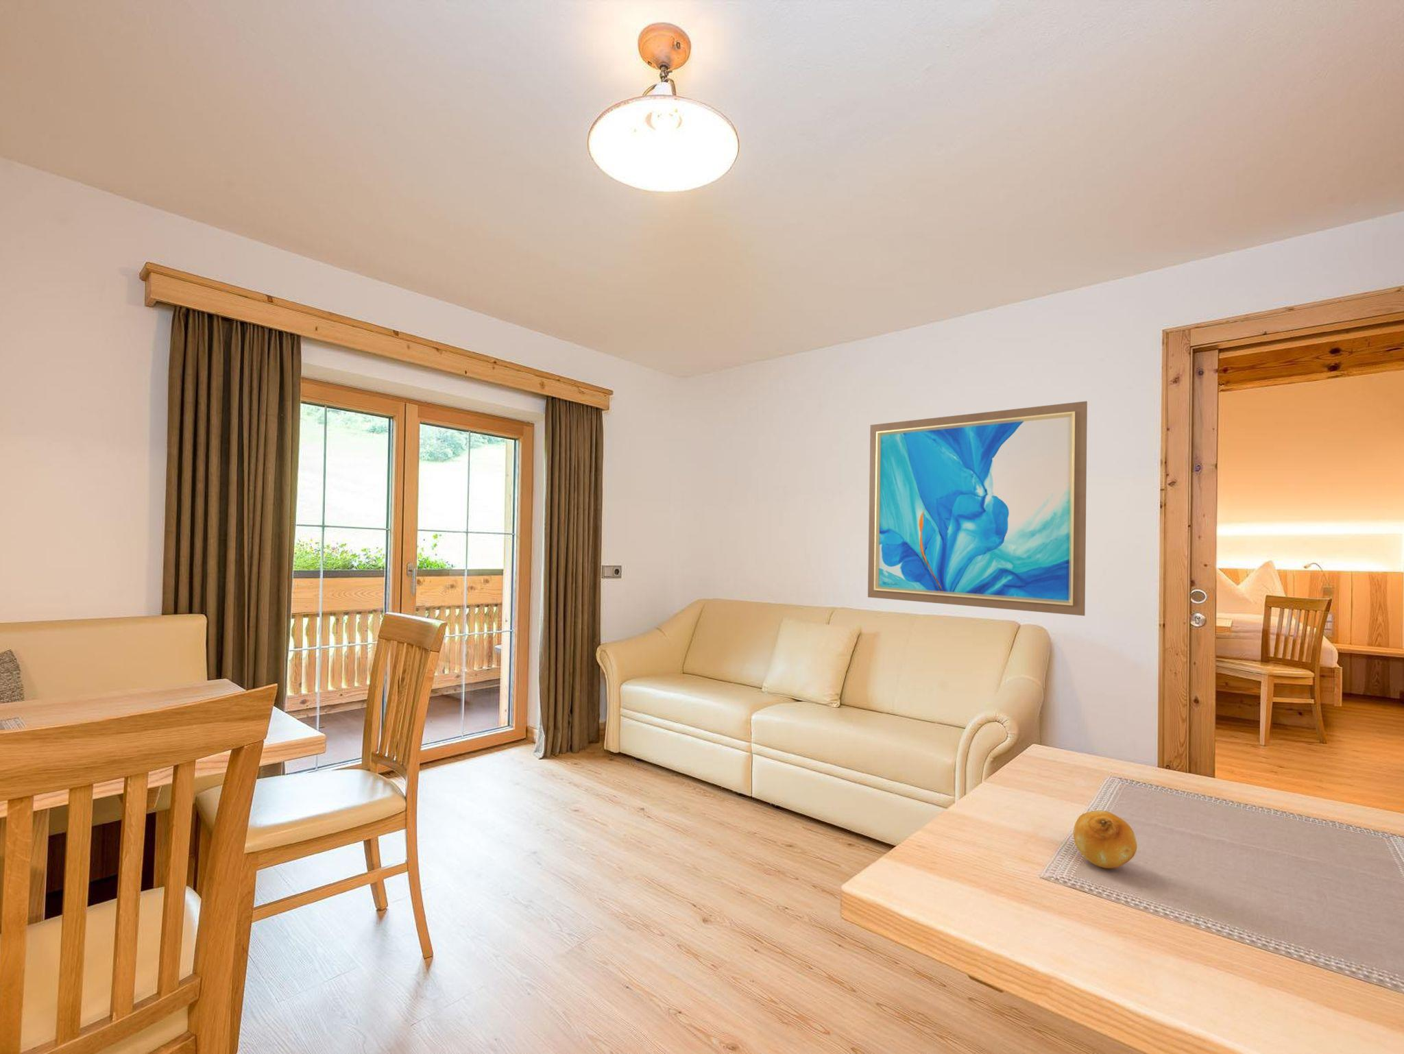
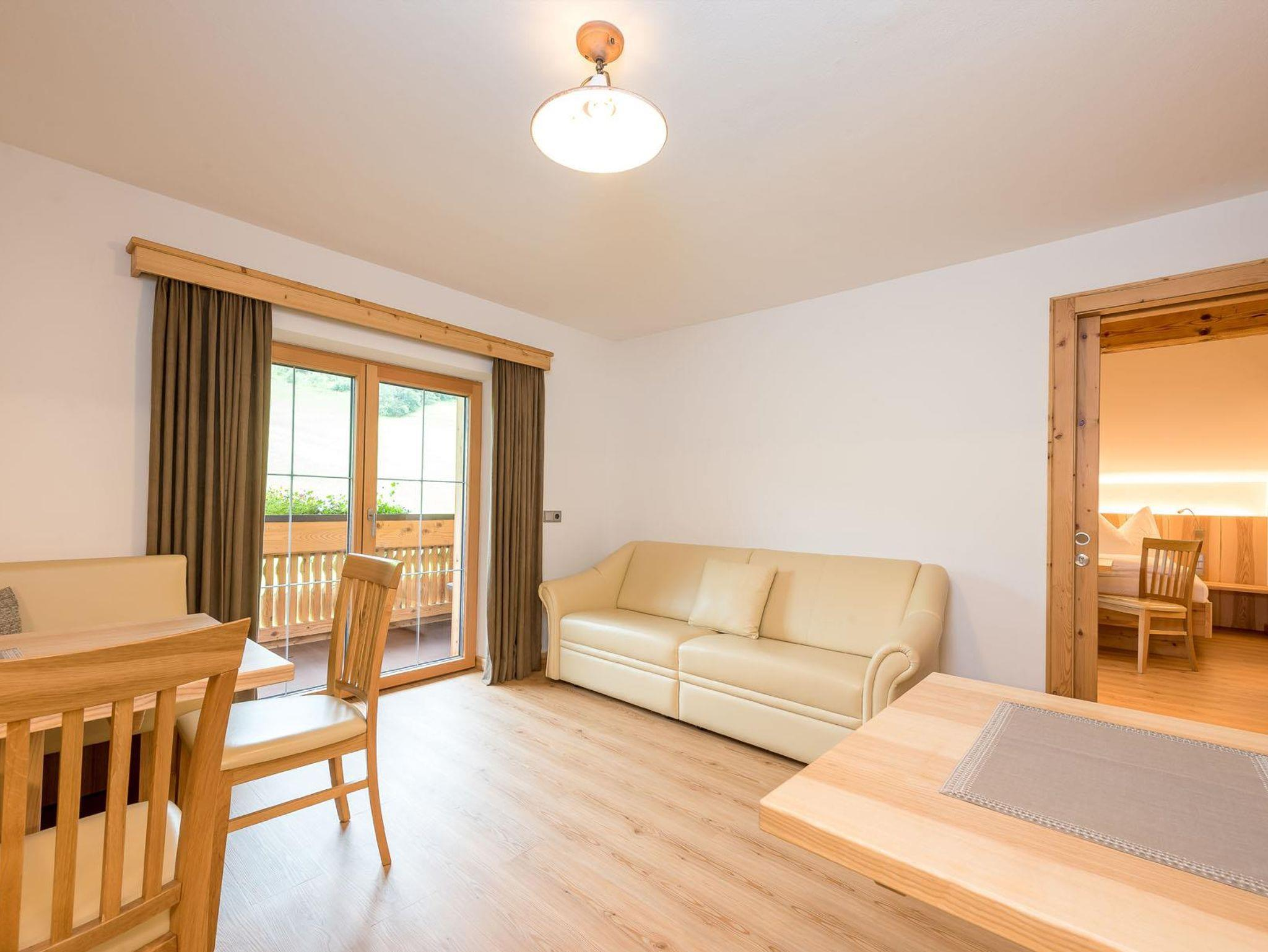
- fruit (1103, 838)
- wall art (964, 509)
